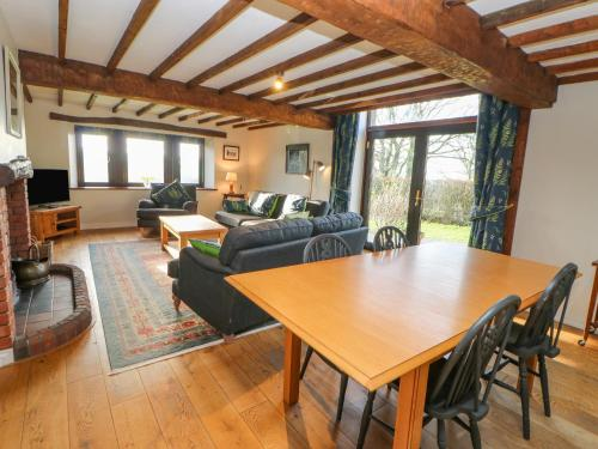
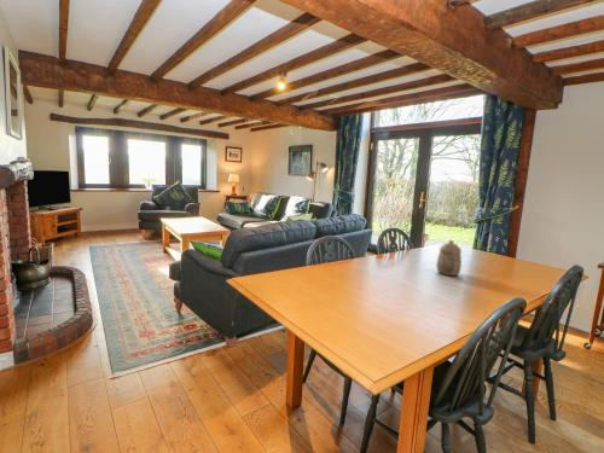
+ teapot (449, 256)
